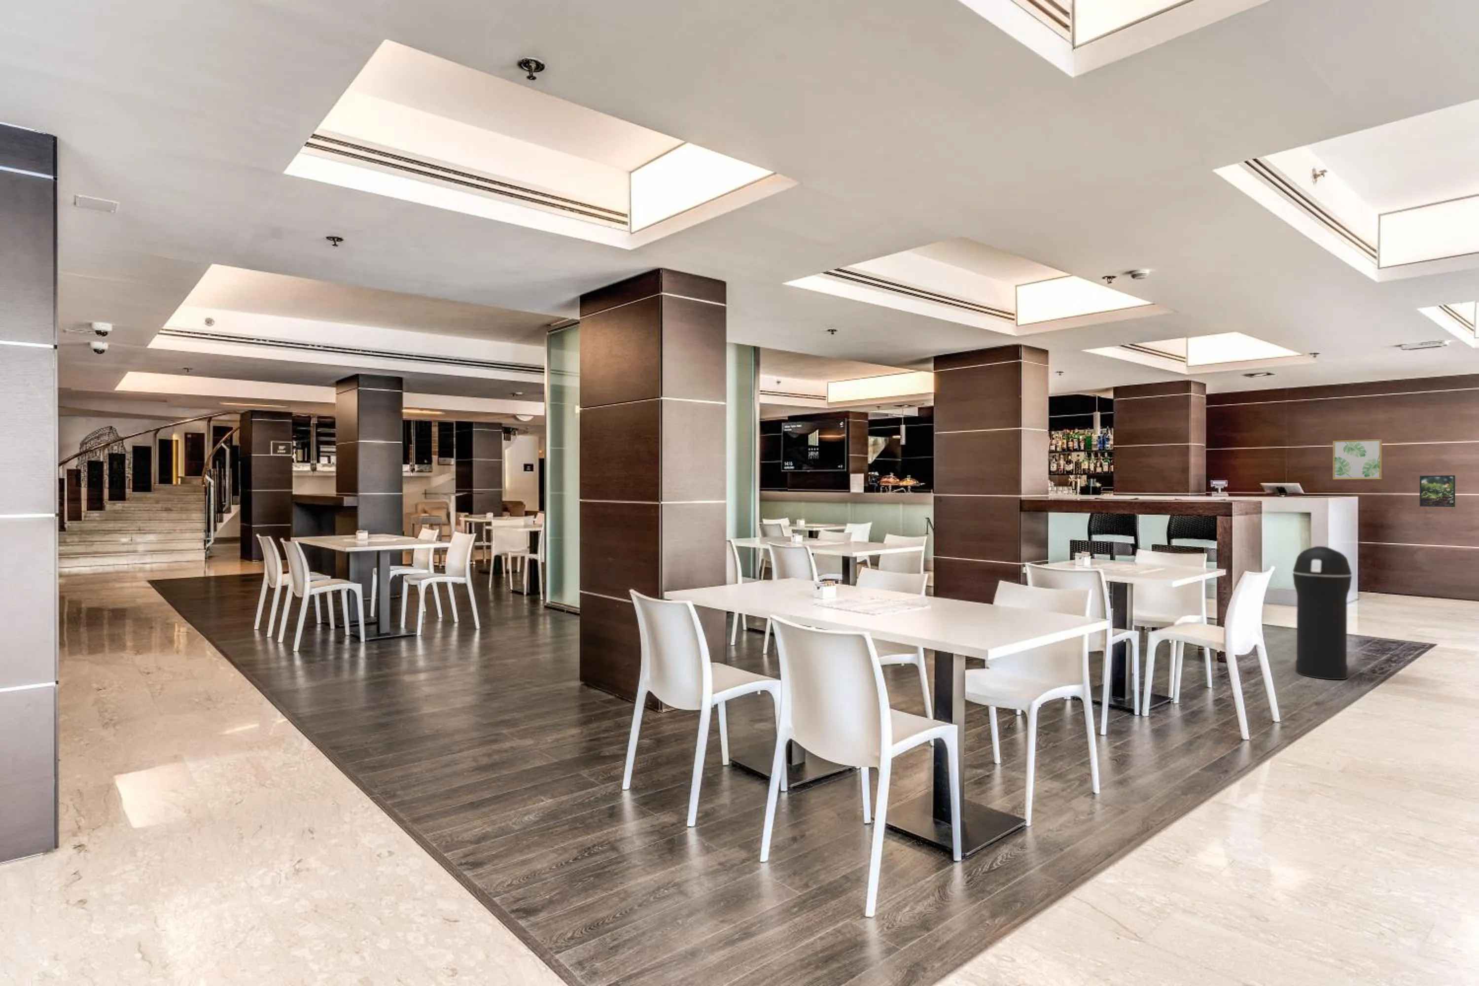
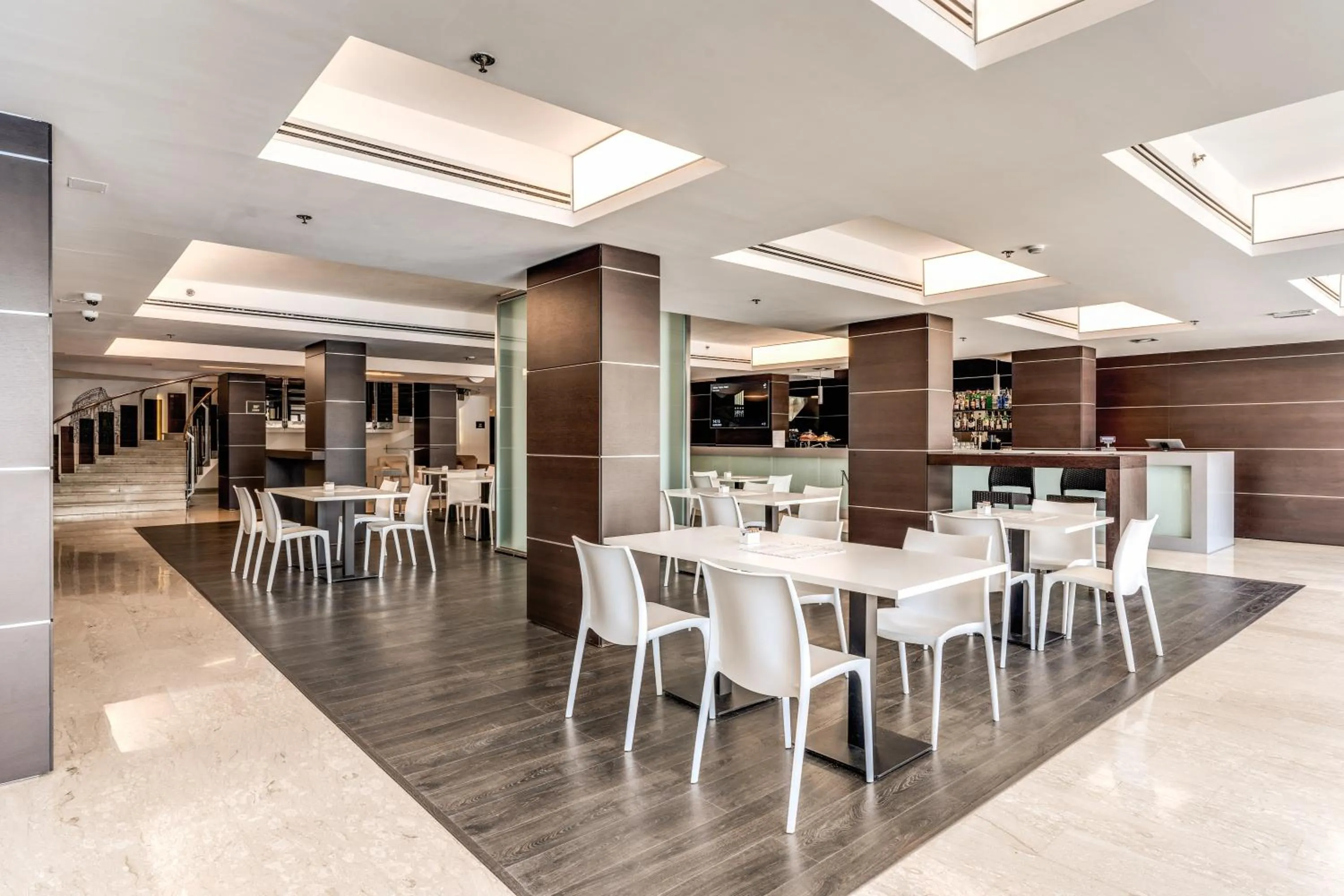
- trash can (1322, 611)
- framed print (1437, 491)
- wall art (1357, 460)
